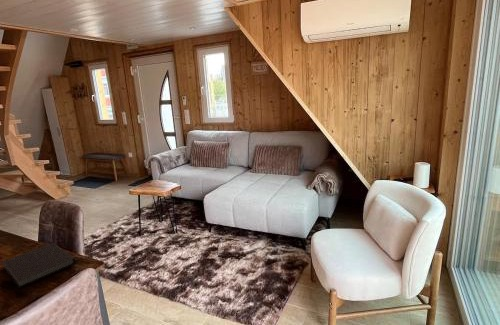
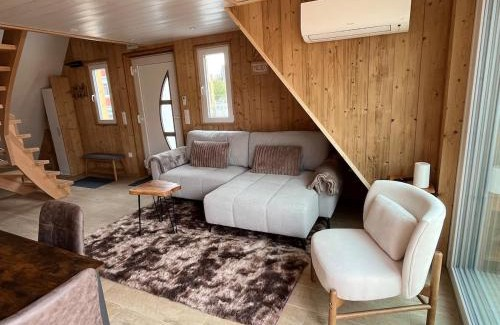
- notebook (38, 262)
